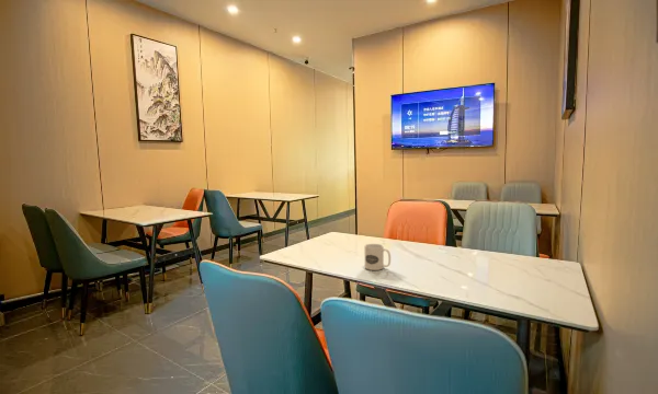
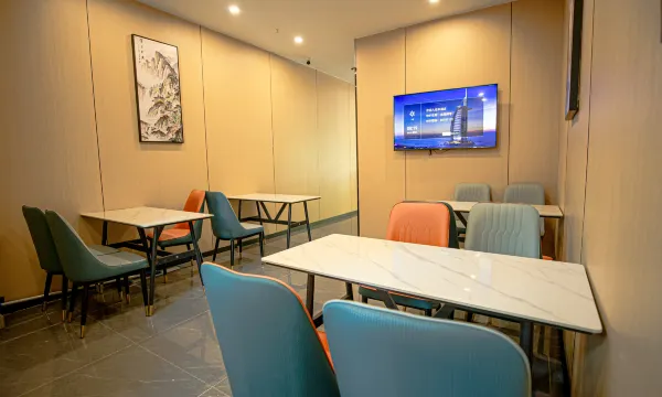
- mug (377, 256)
